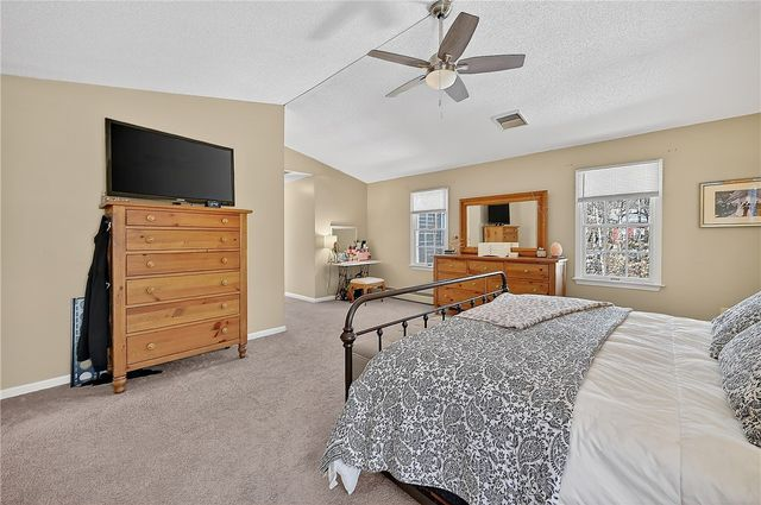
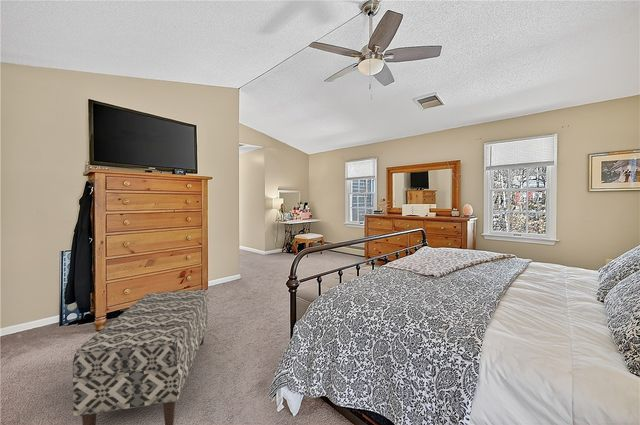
+ bench (159, 345)
